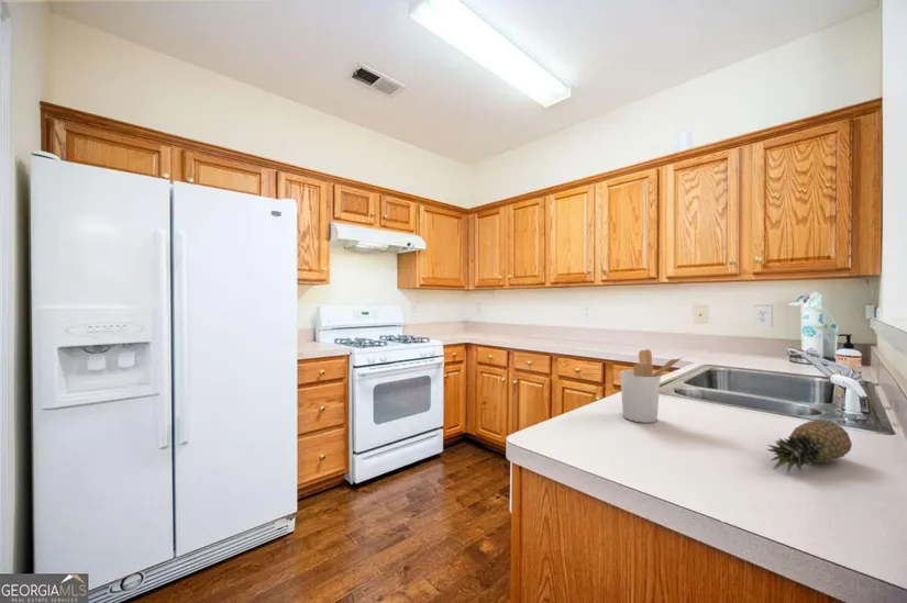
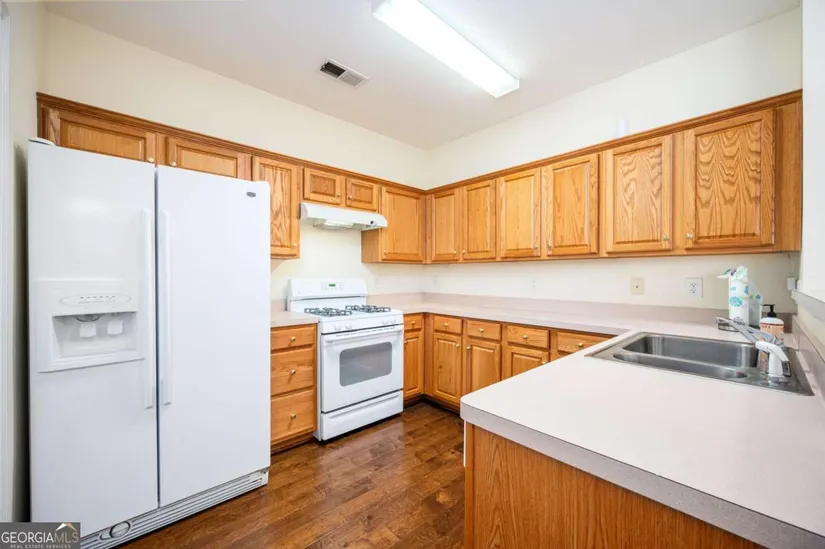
- utensil holder (650, 386)
- fruit (807, 444)
